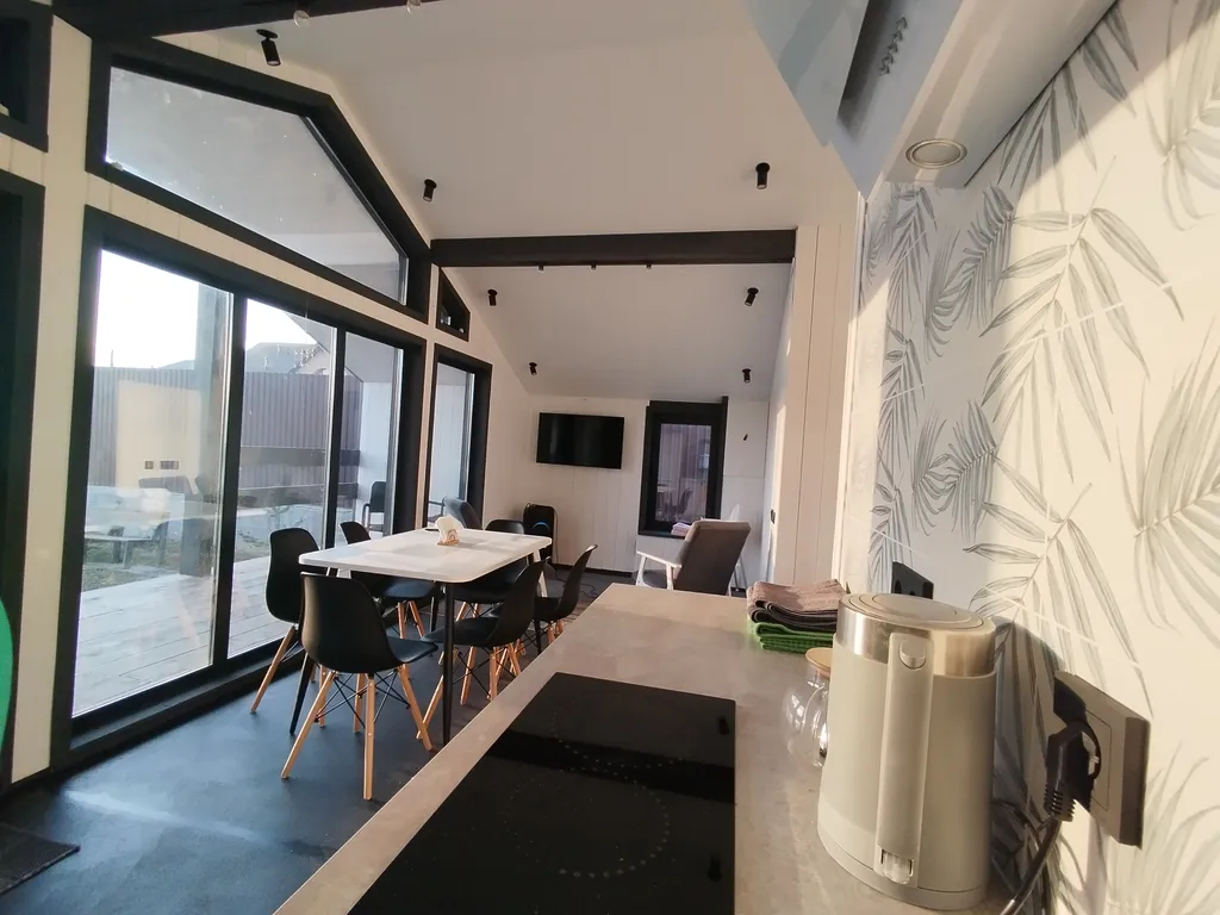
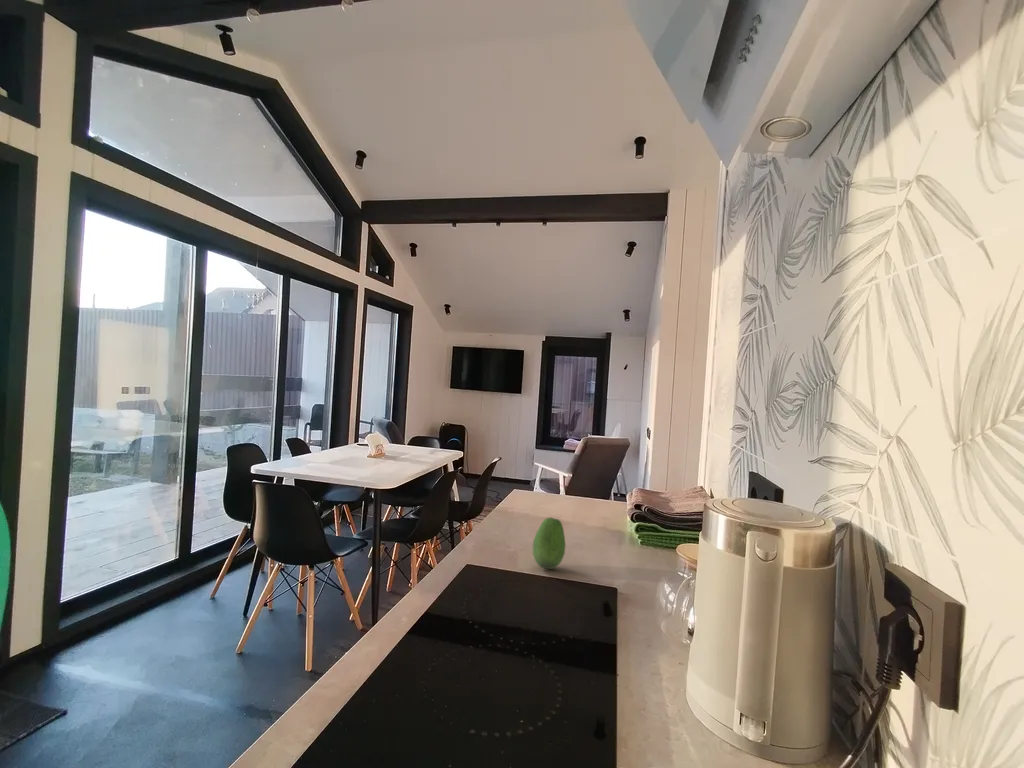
+ fruit (549, 542)
